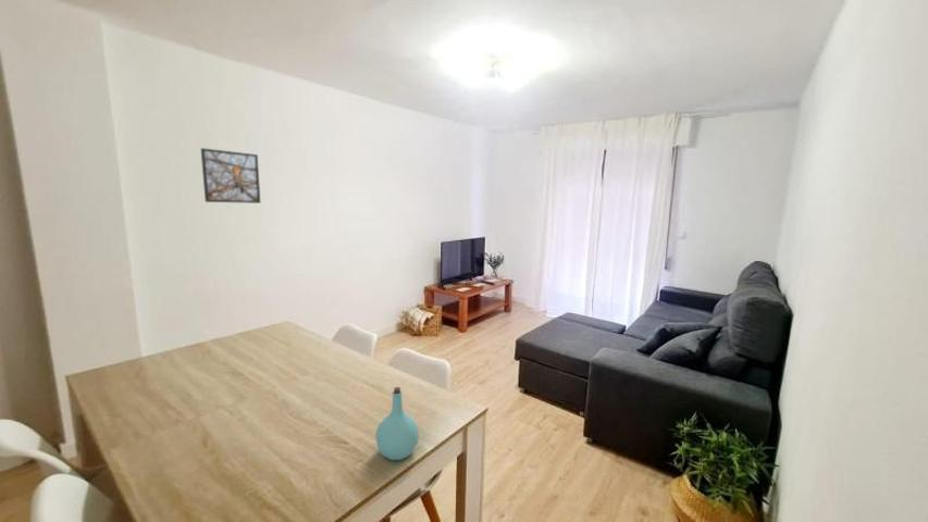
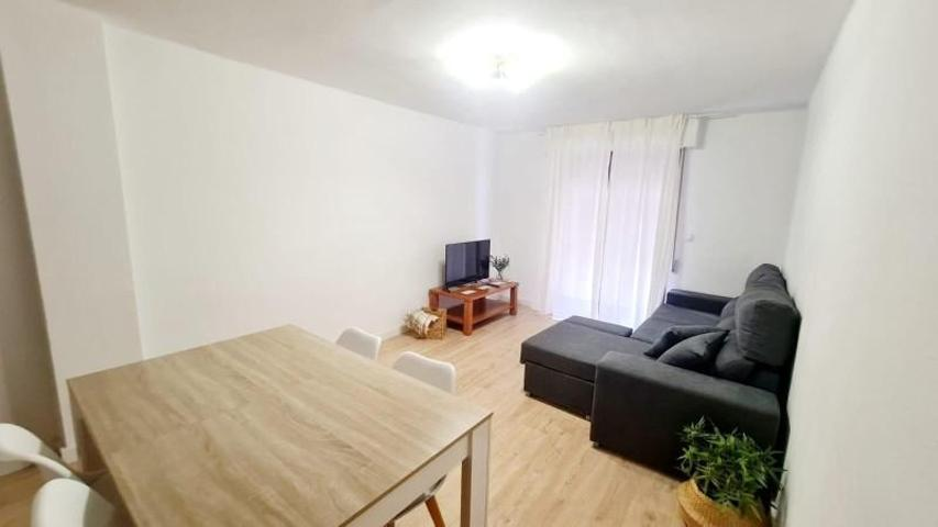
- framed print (232, 177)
- bottle (397, 420)
